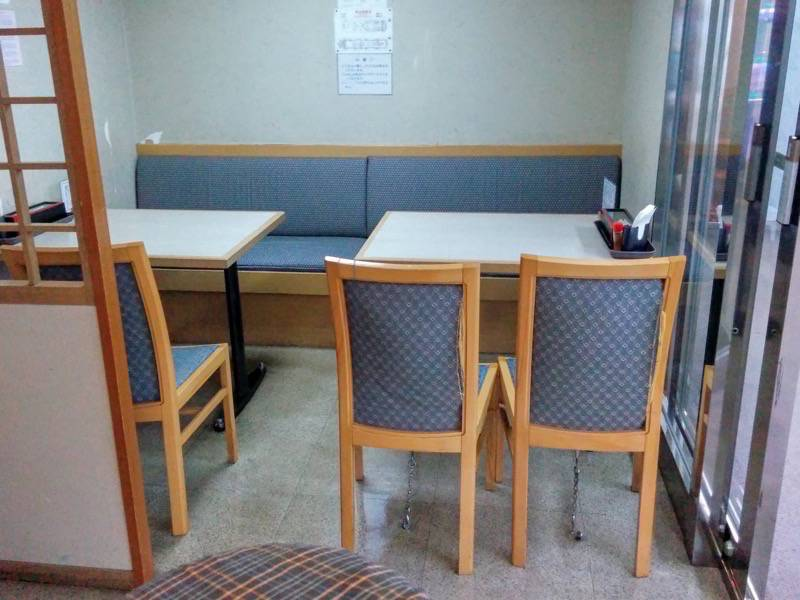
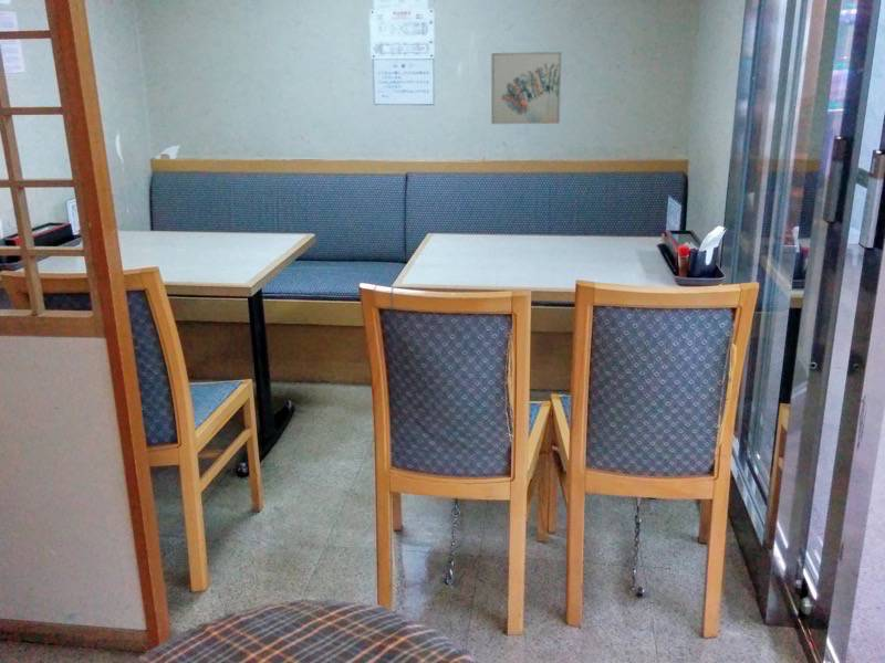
+ wall art (525, 88)
